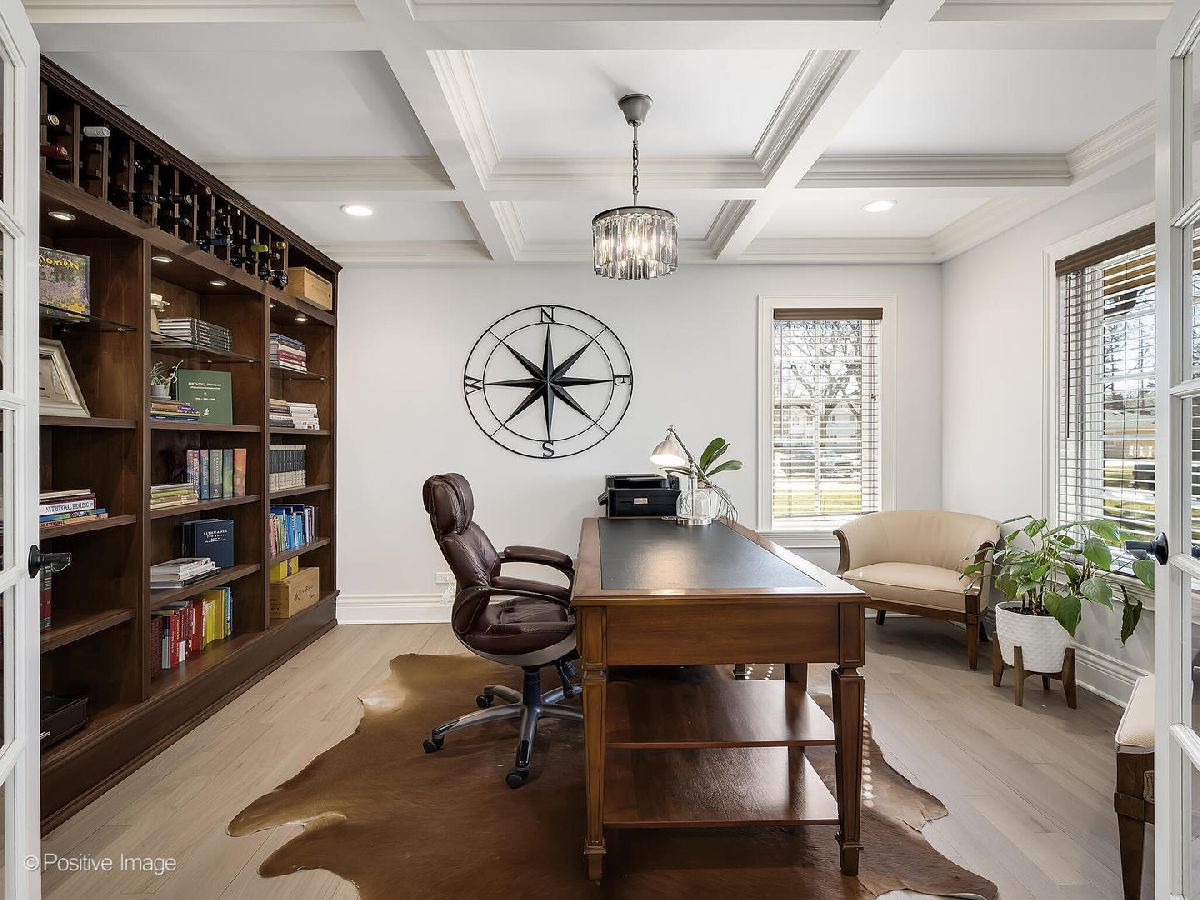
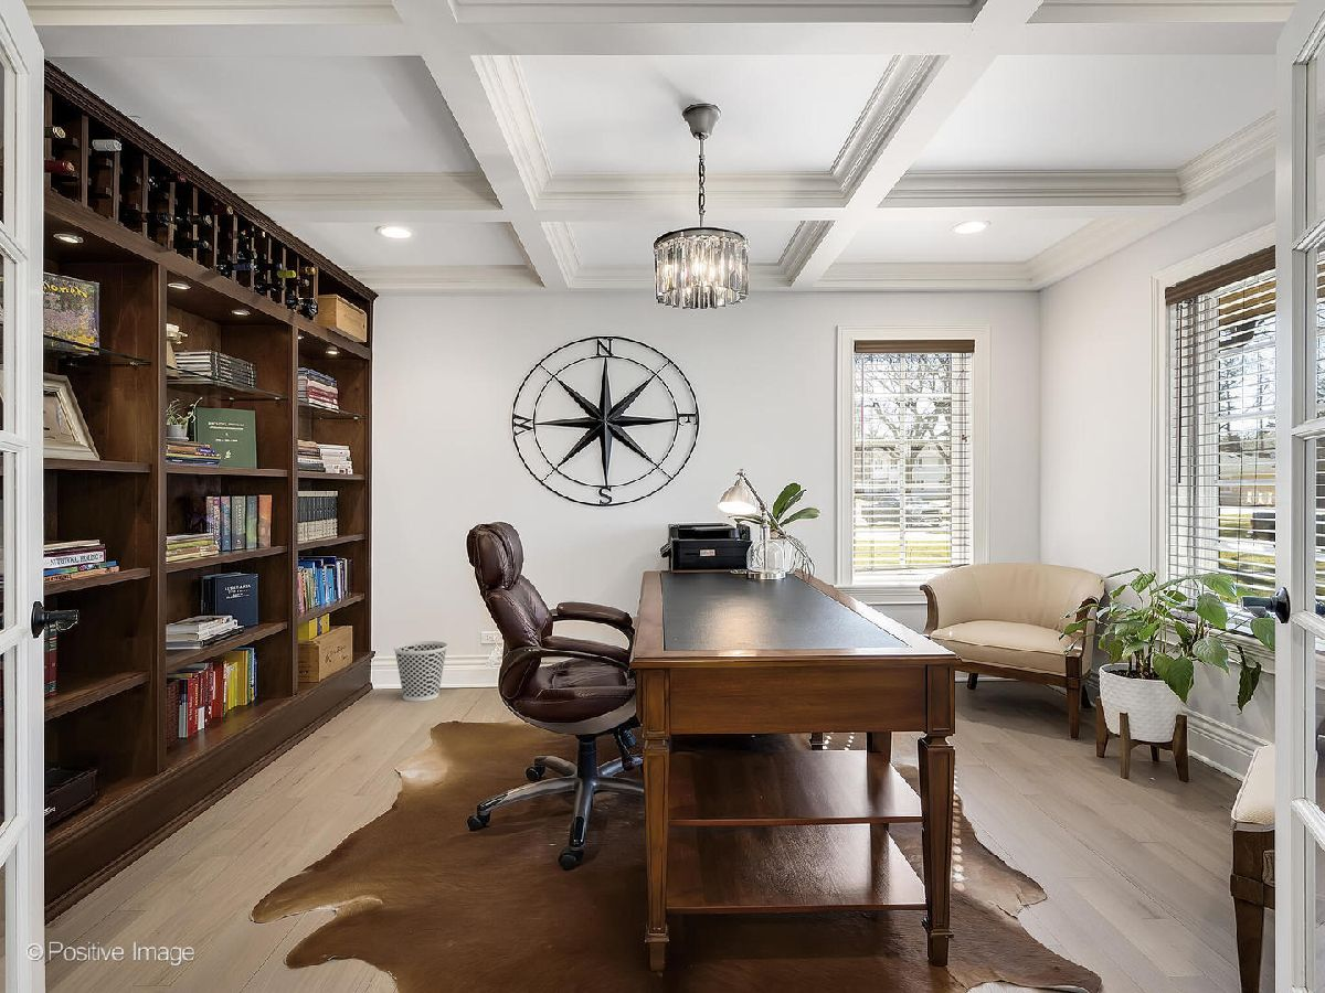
+ wastebasket (421, 671)
